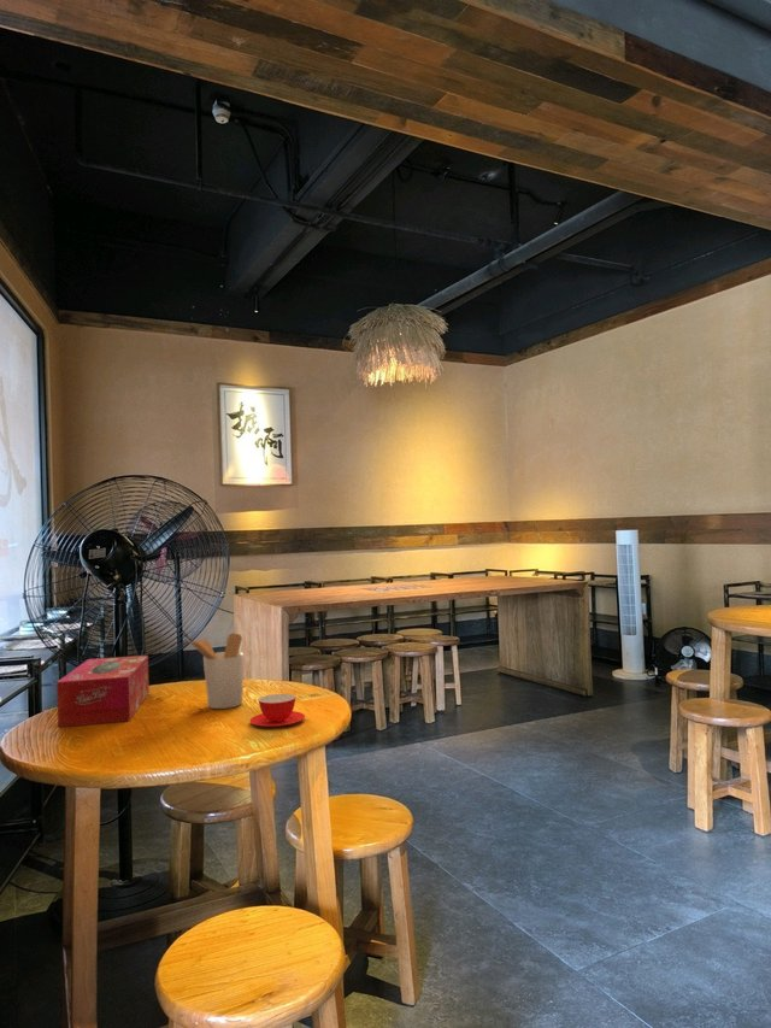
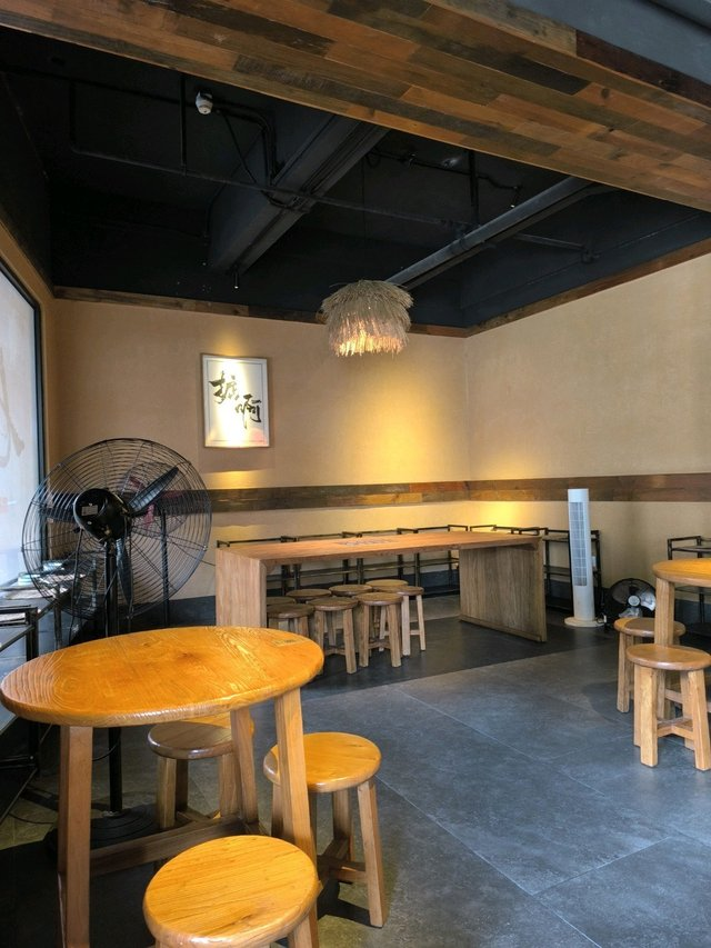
- teacup (277, 709)
- utensil holder (214, 669)
- tissue box (107, 687)
